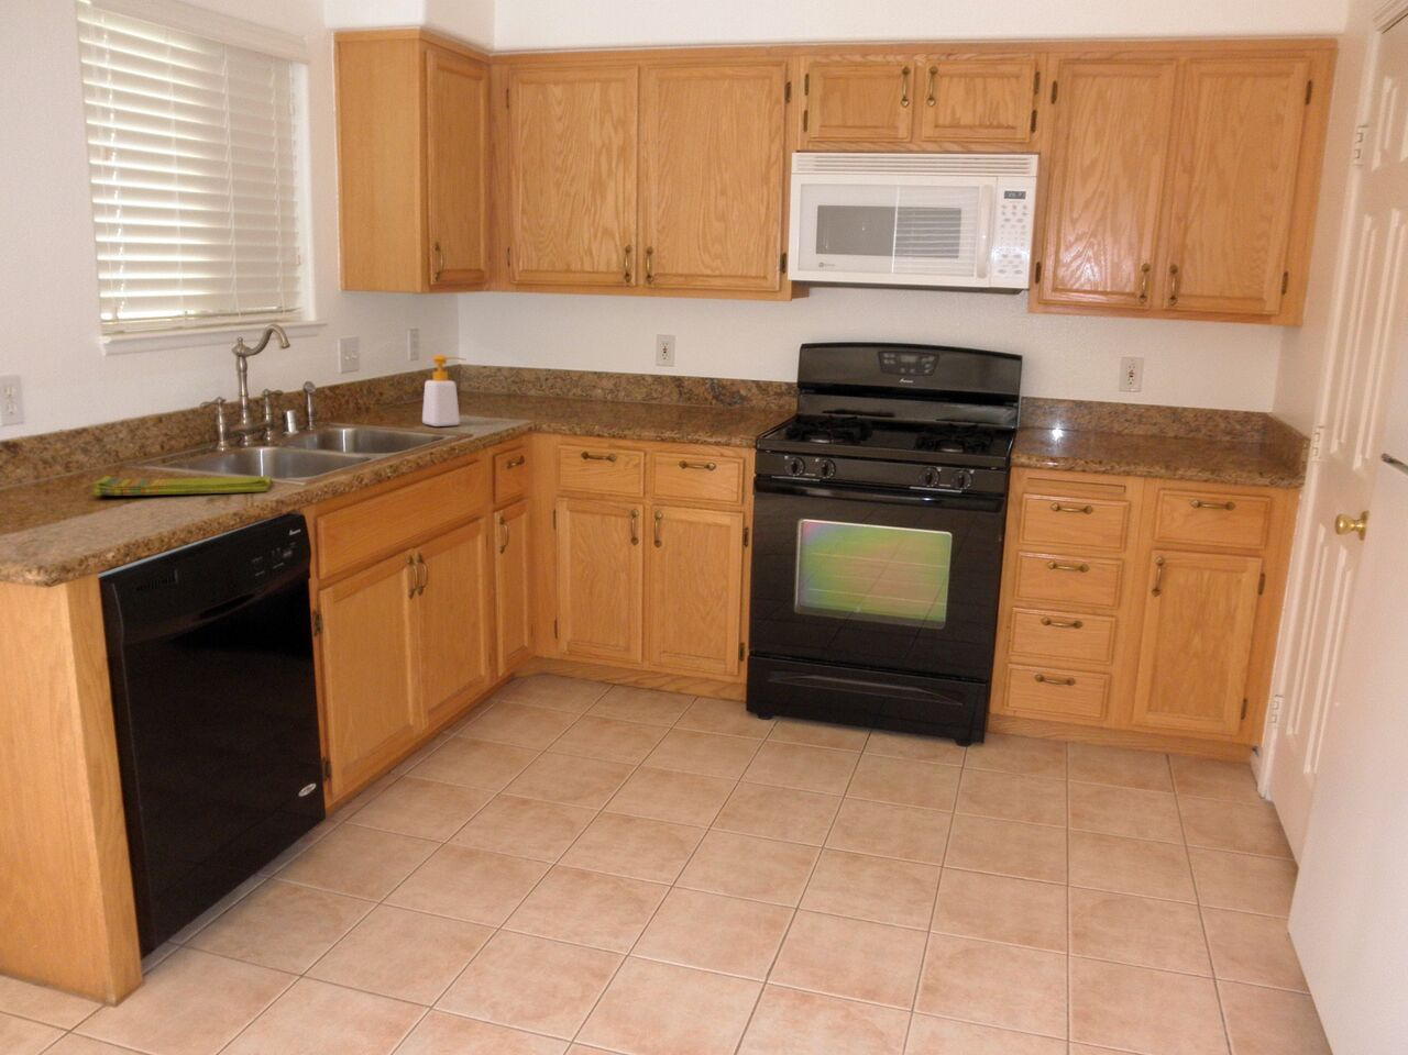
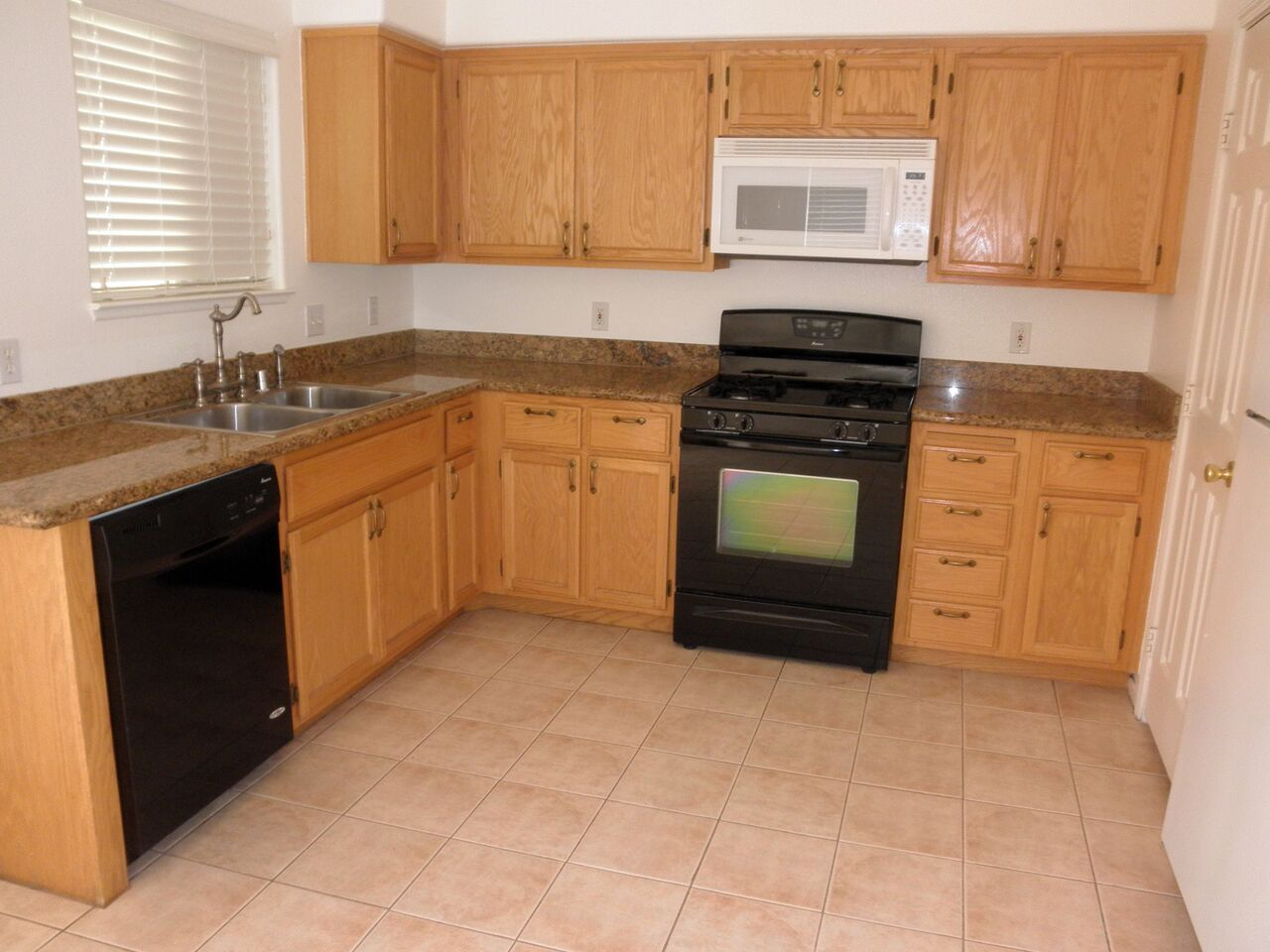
- dish towel (186, 482)
- soap bottle (447, 389)
